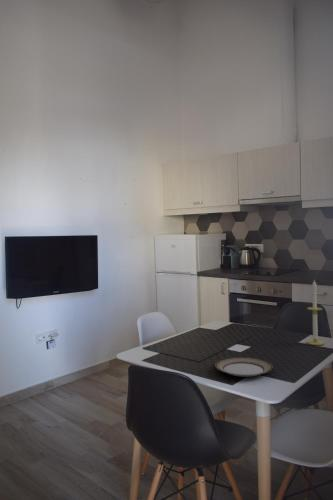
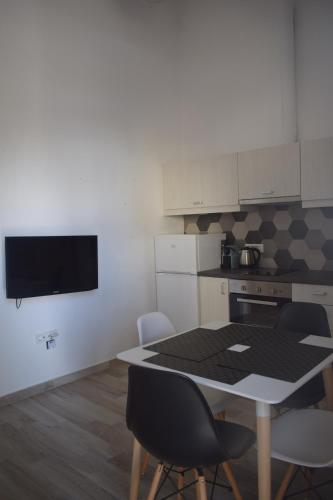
- plate (243, 367)
- candle (314, 311)
